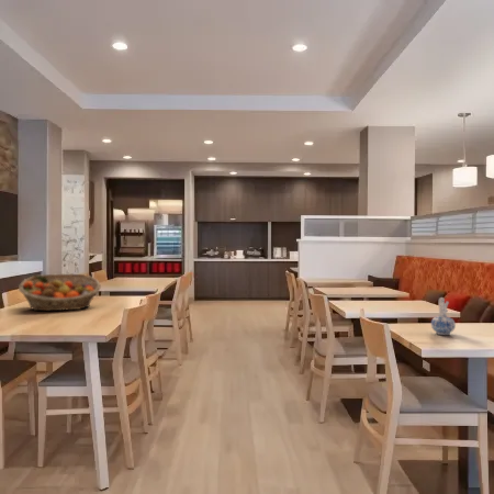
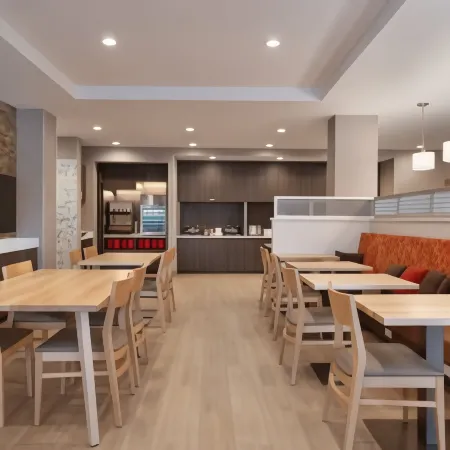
- fruit basket (60, 291)
- ceramic pitcher (442, 315)
